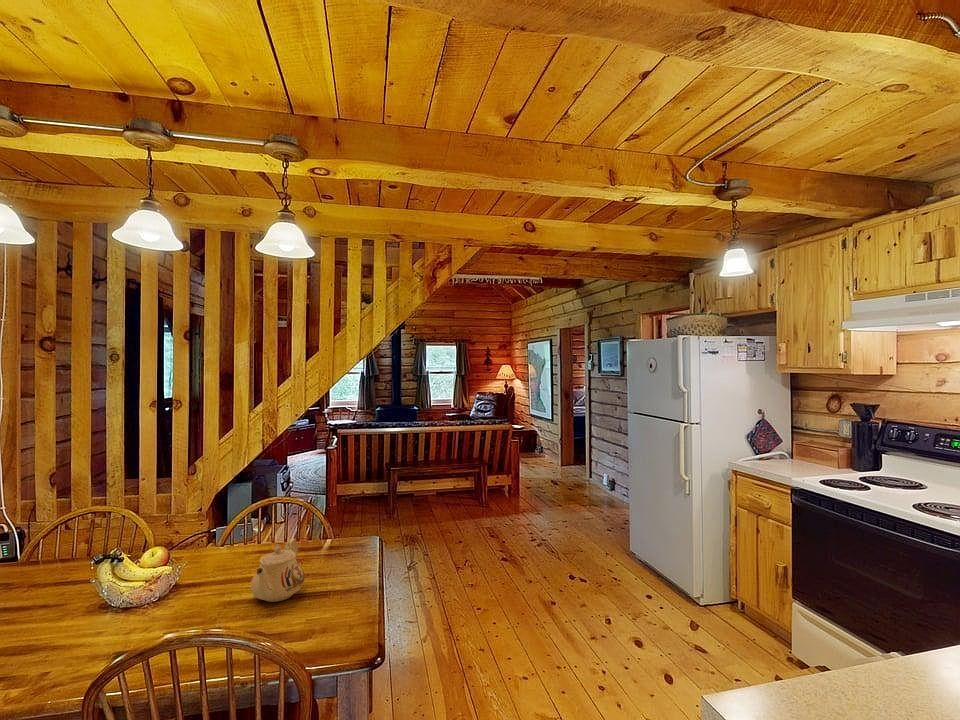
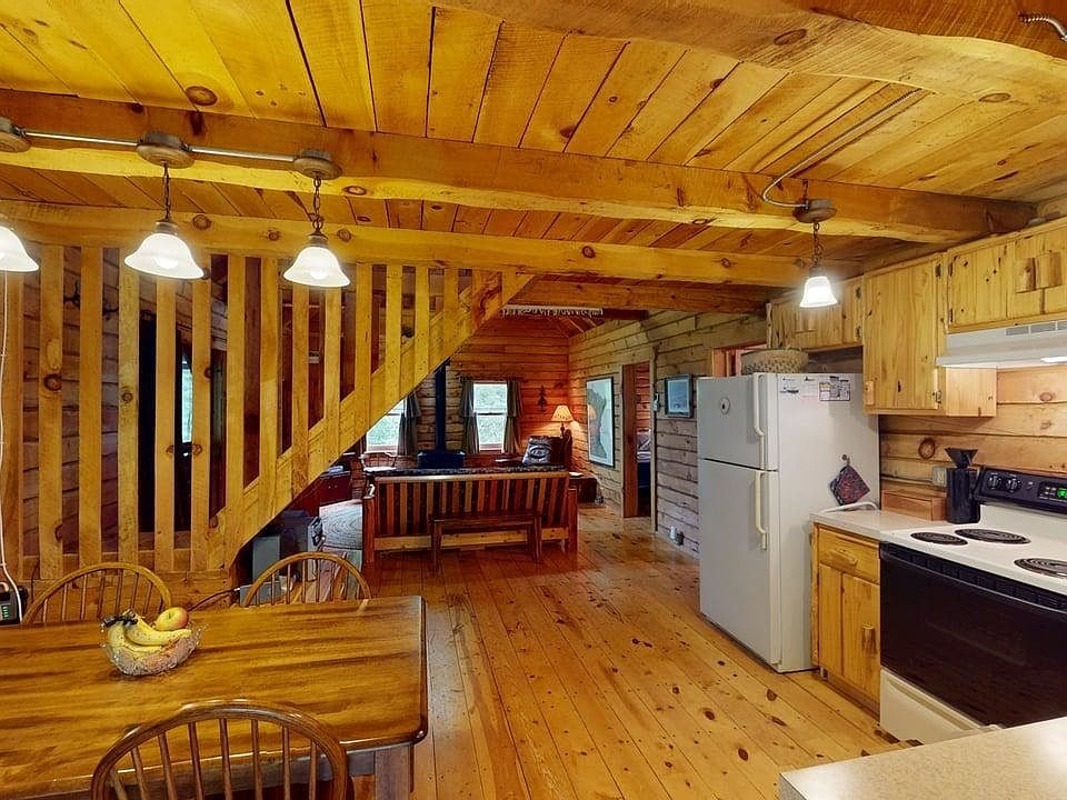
- teapot (278, 569)
